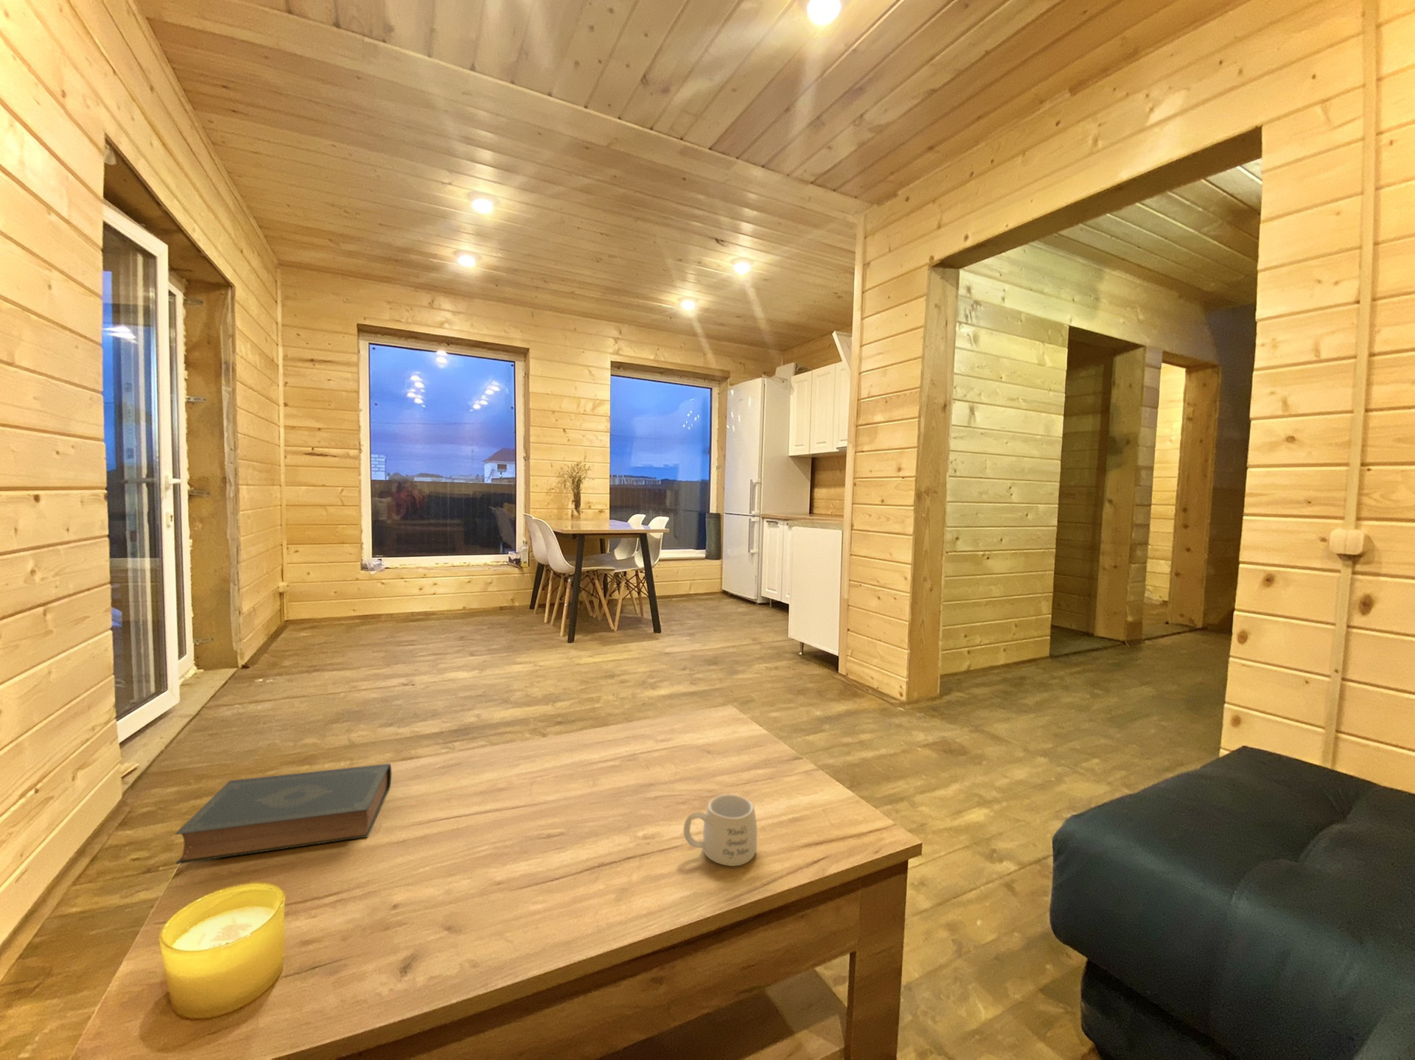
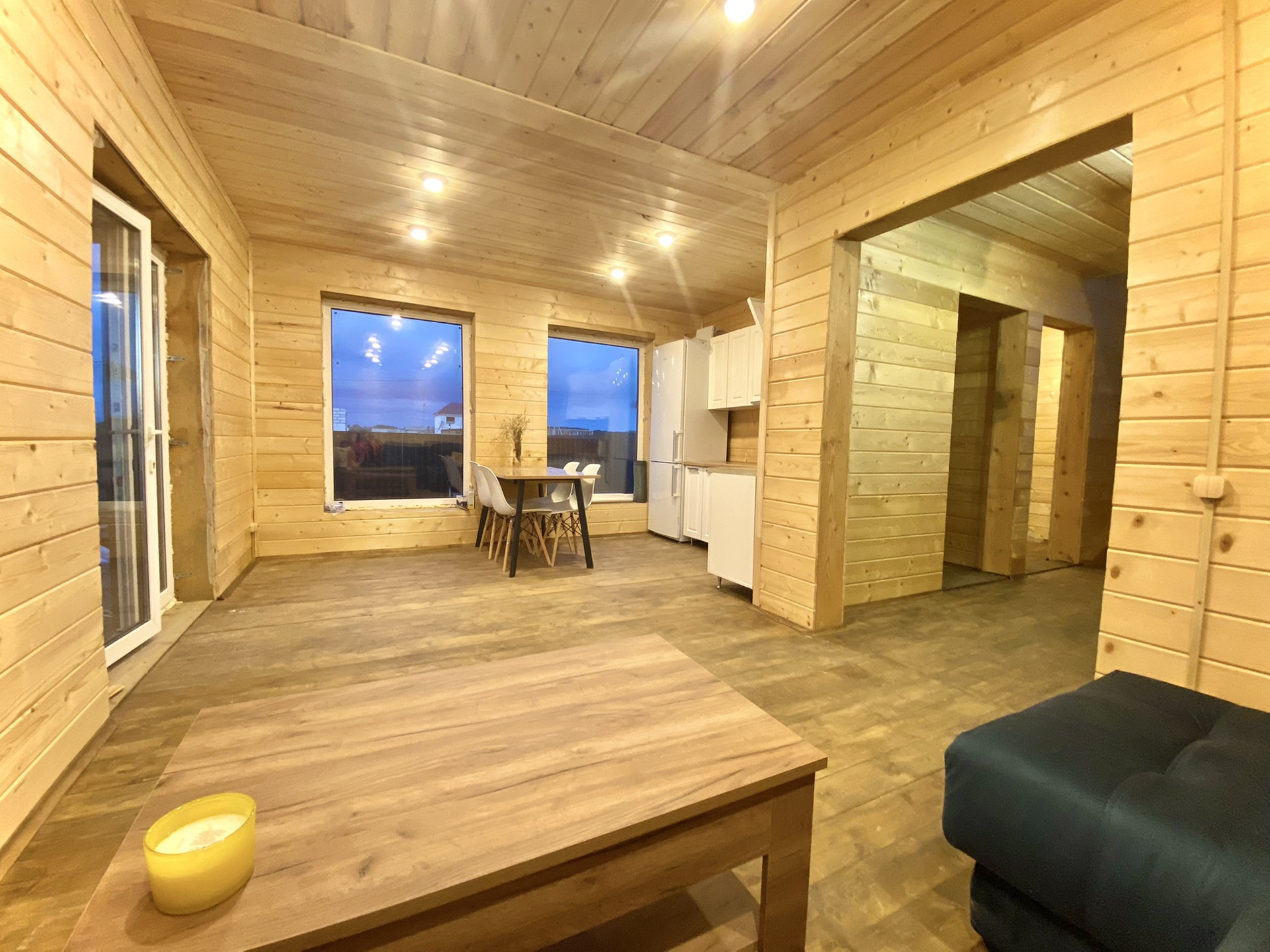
- mug (720, 830)
- book (297, 806)
